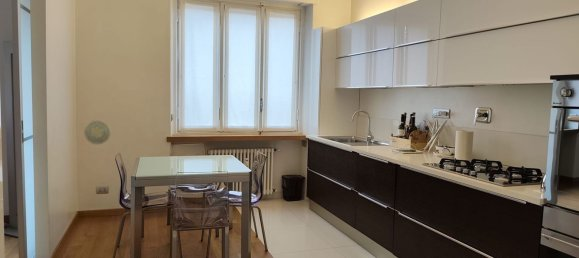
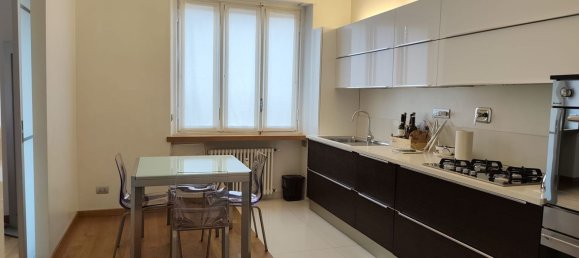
- decorative plate (97, 132)
